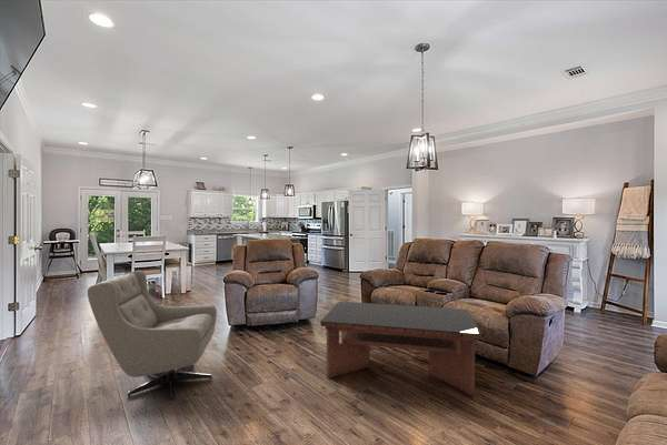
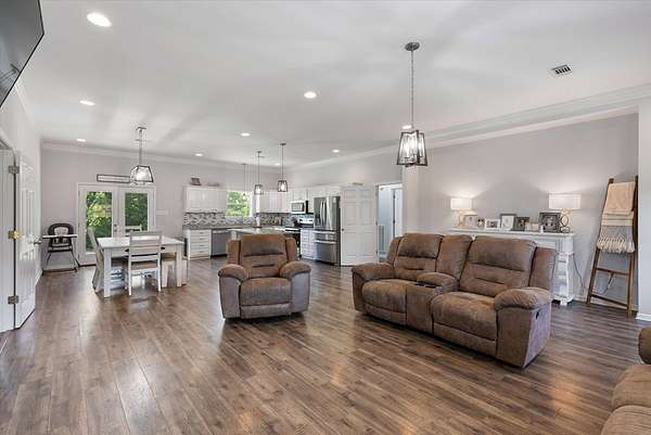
- armchair (158, 328)
- coffee table (398, 342)
